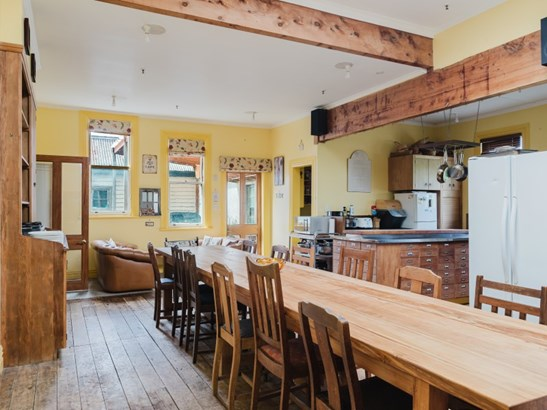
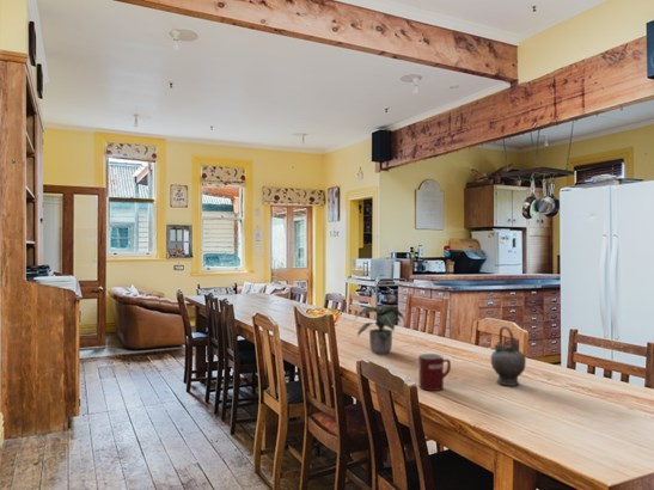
+ potted plant (380, 329)
+ teapot (506, 354)
+ mug (435, 370)
